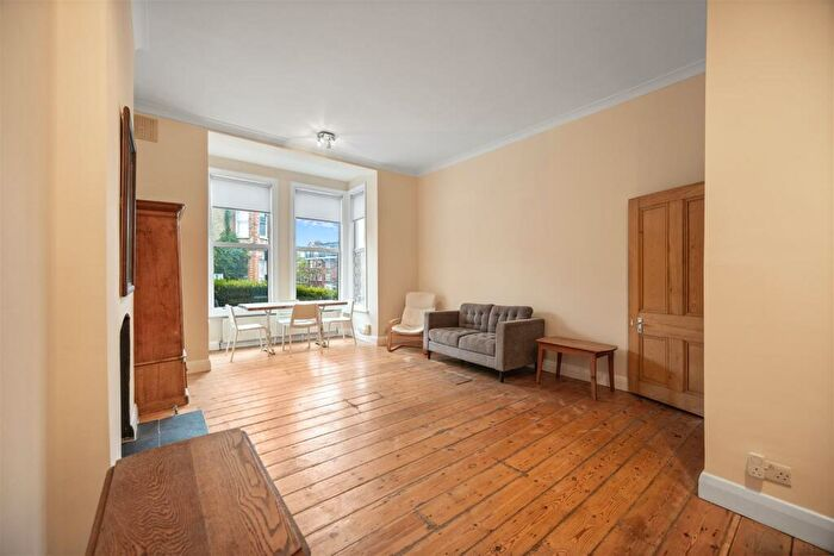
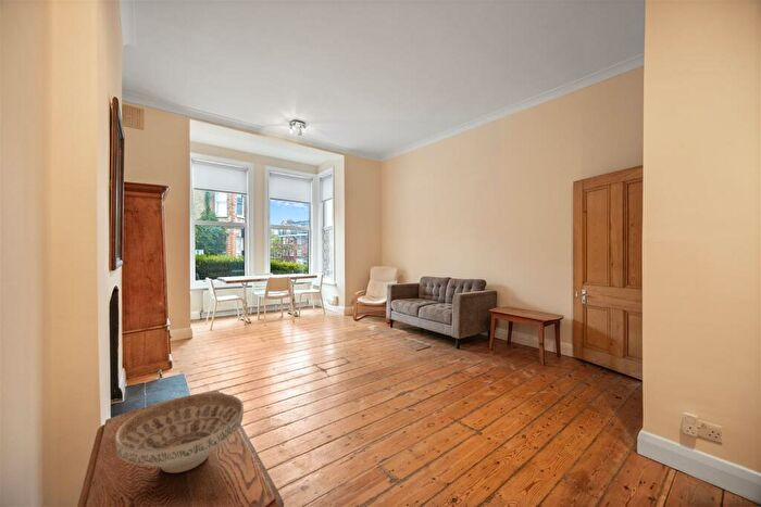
+ decorative bowl (185, 438)
